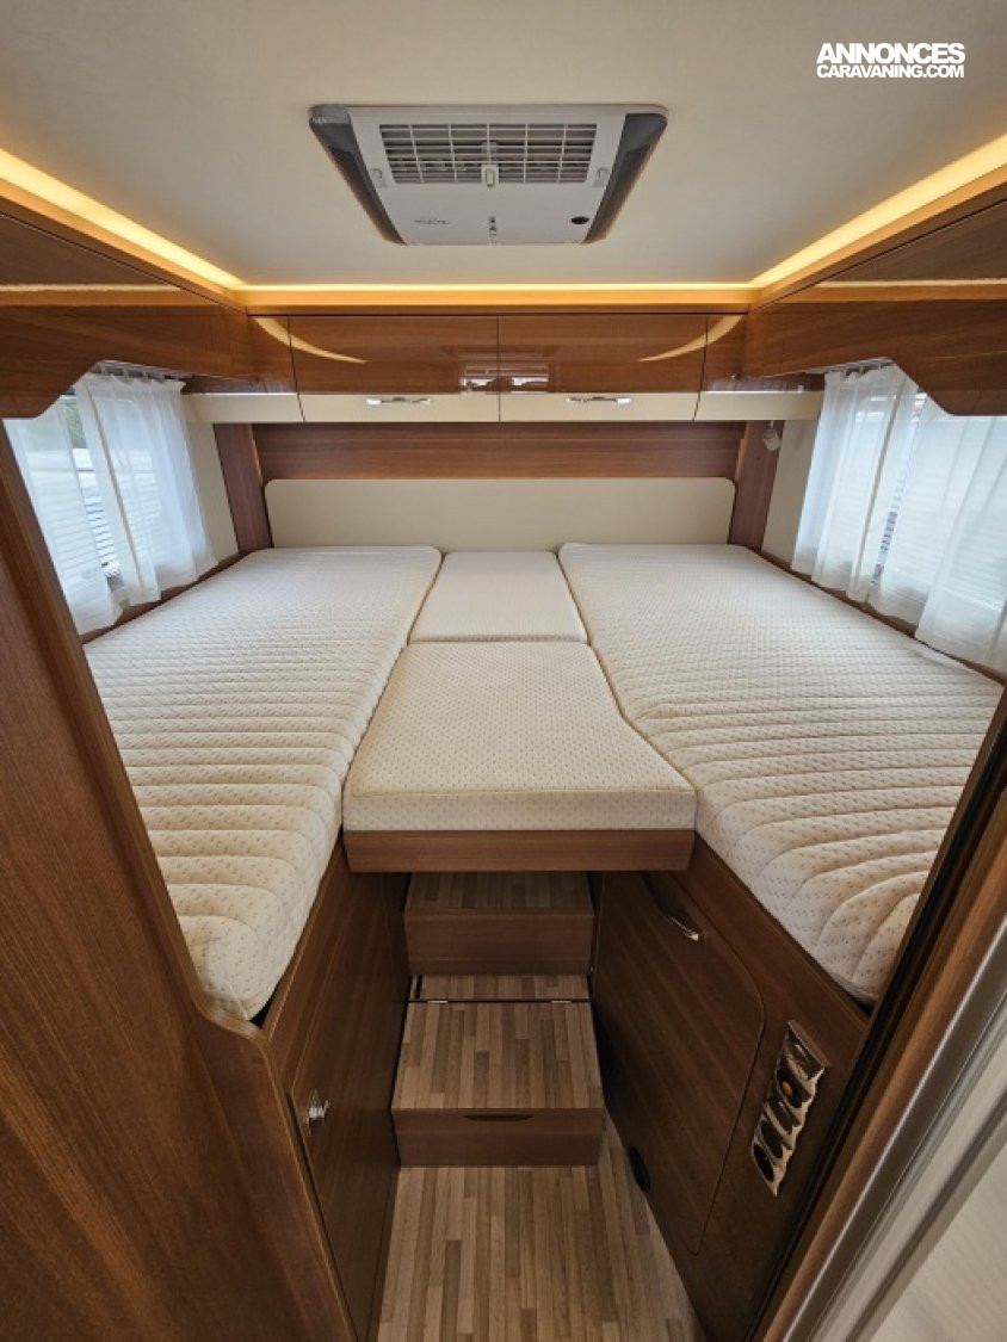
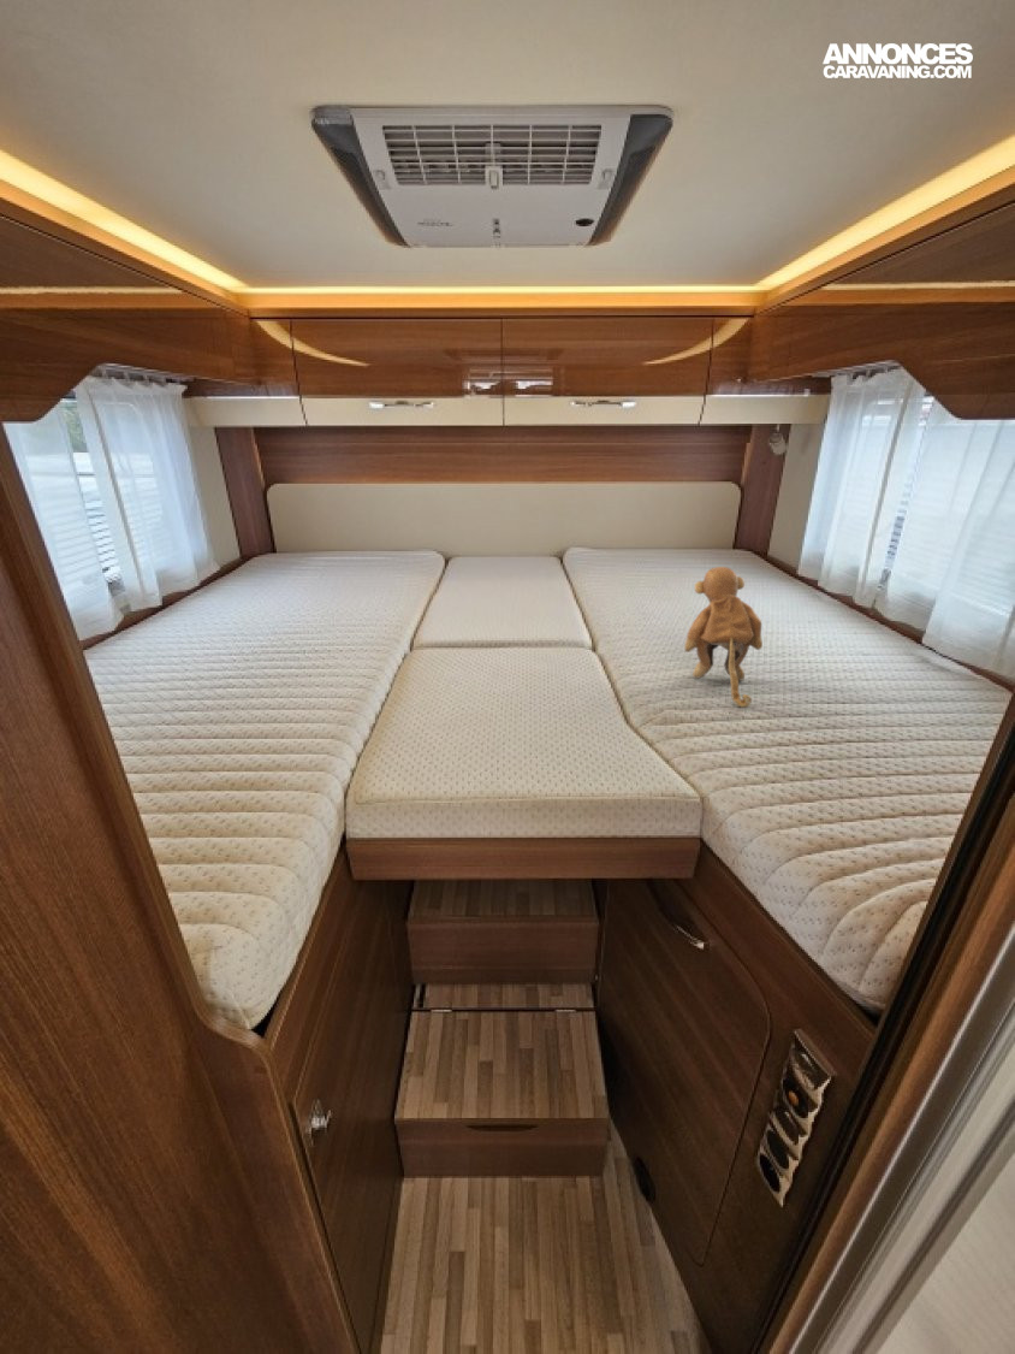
+ stuffed monkey (728, 633)
